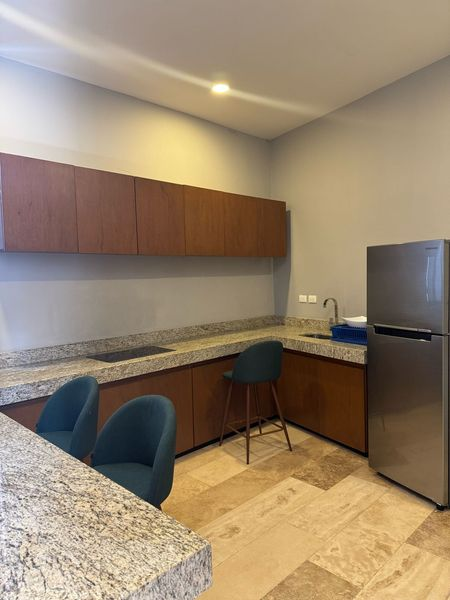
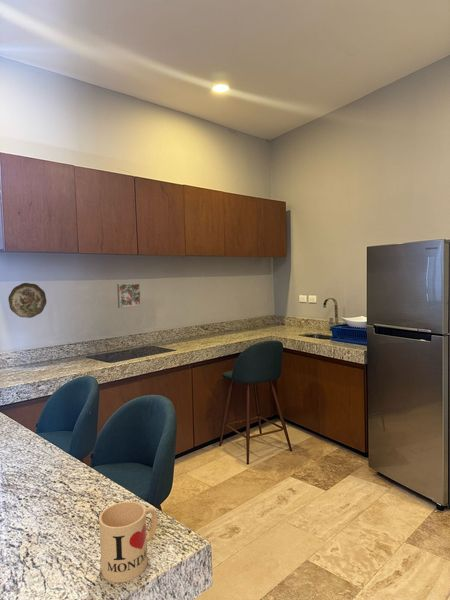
+ decorative tile (129, 295)
+ decorative plate (27, 300)
+ mug (131, 535)
